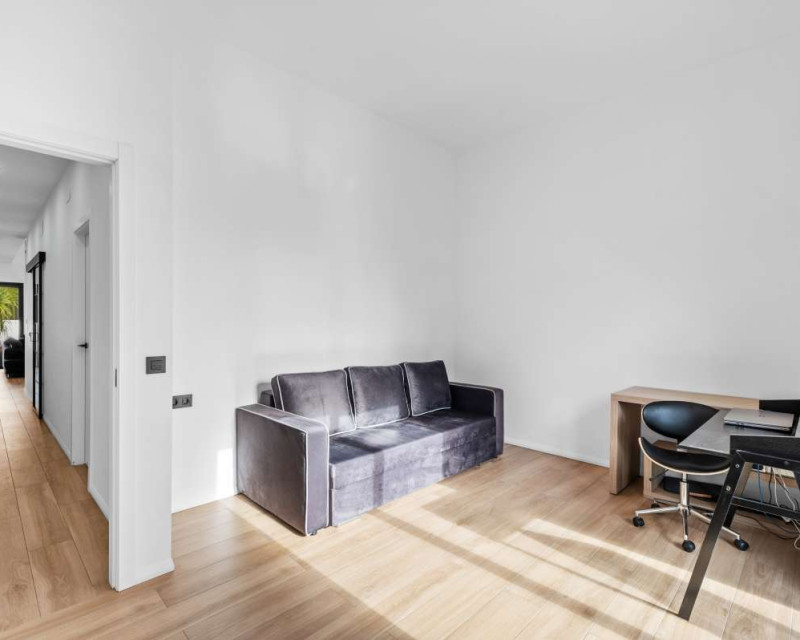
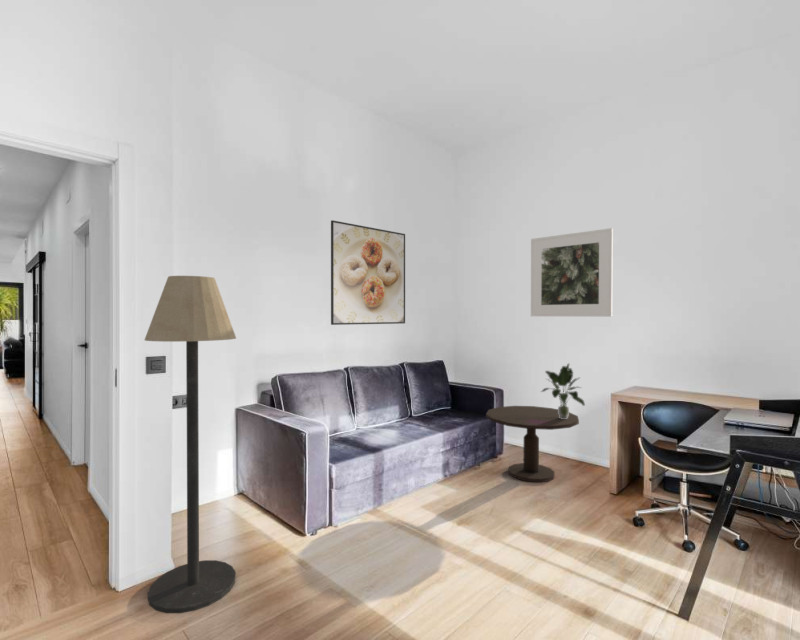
+ side table (531, 444)
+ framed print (569, 275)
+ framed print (370, 275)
+ potted plant (560, 390)
+ floor lamp (192, 432)
